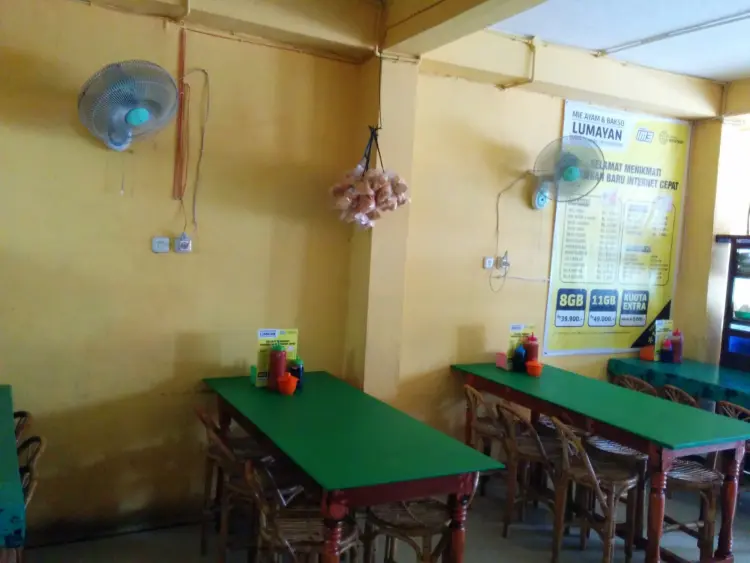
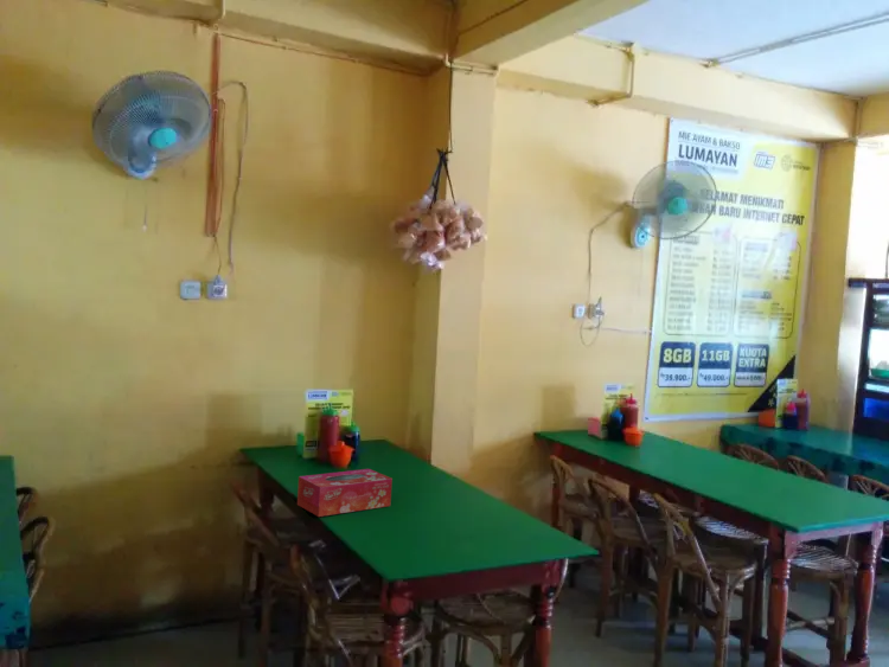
+ tissue box (345, 490)
